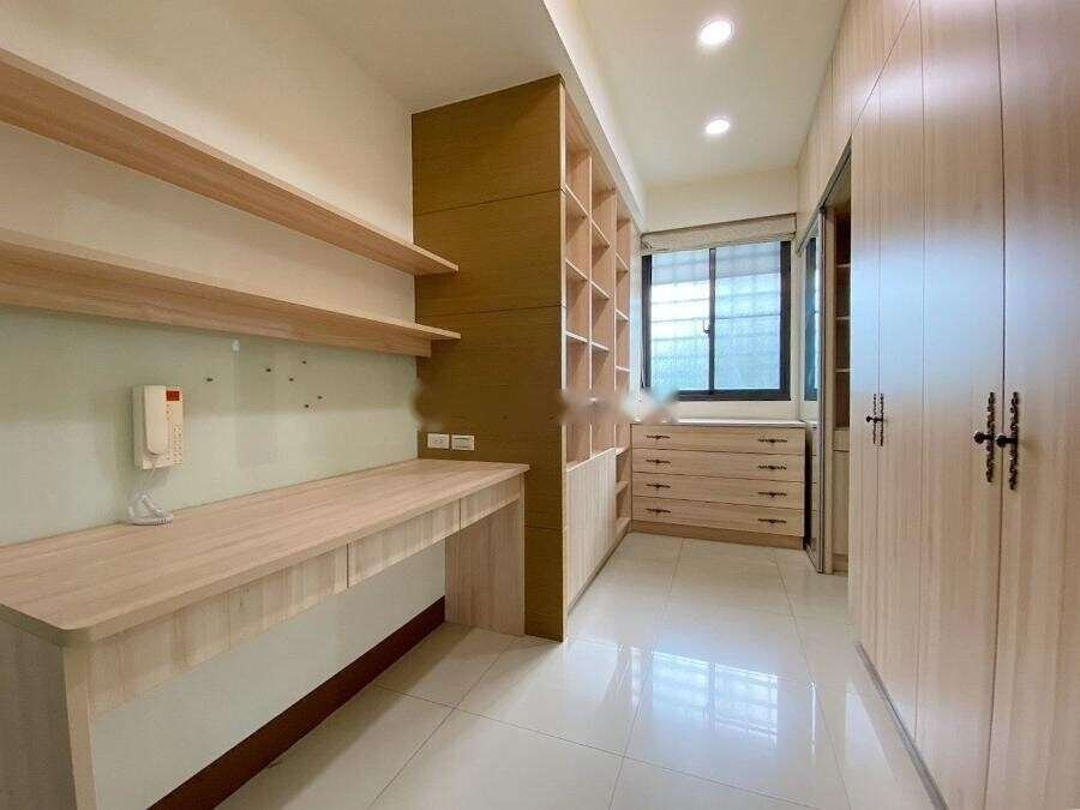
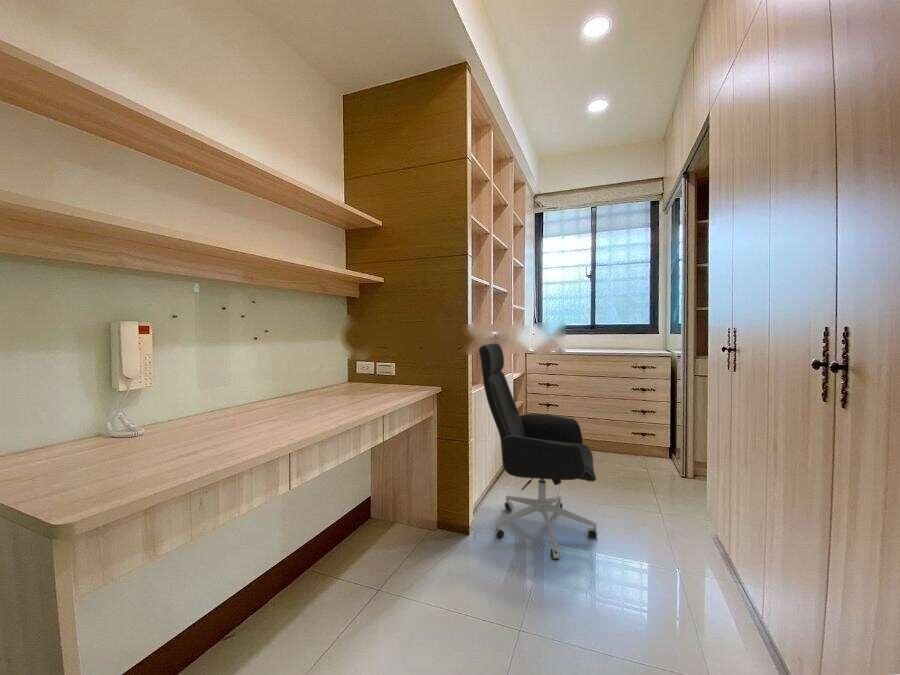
+ office chair (536, 436)
